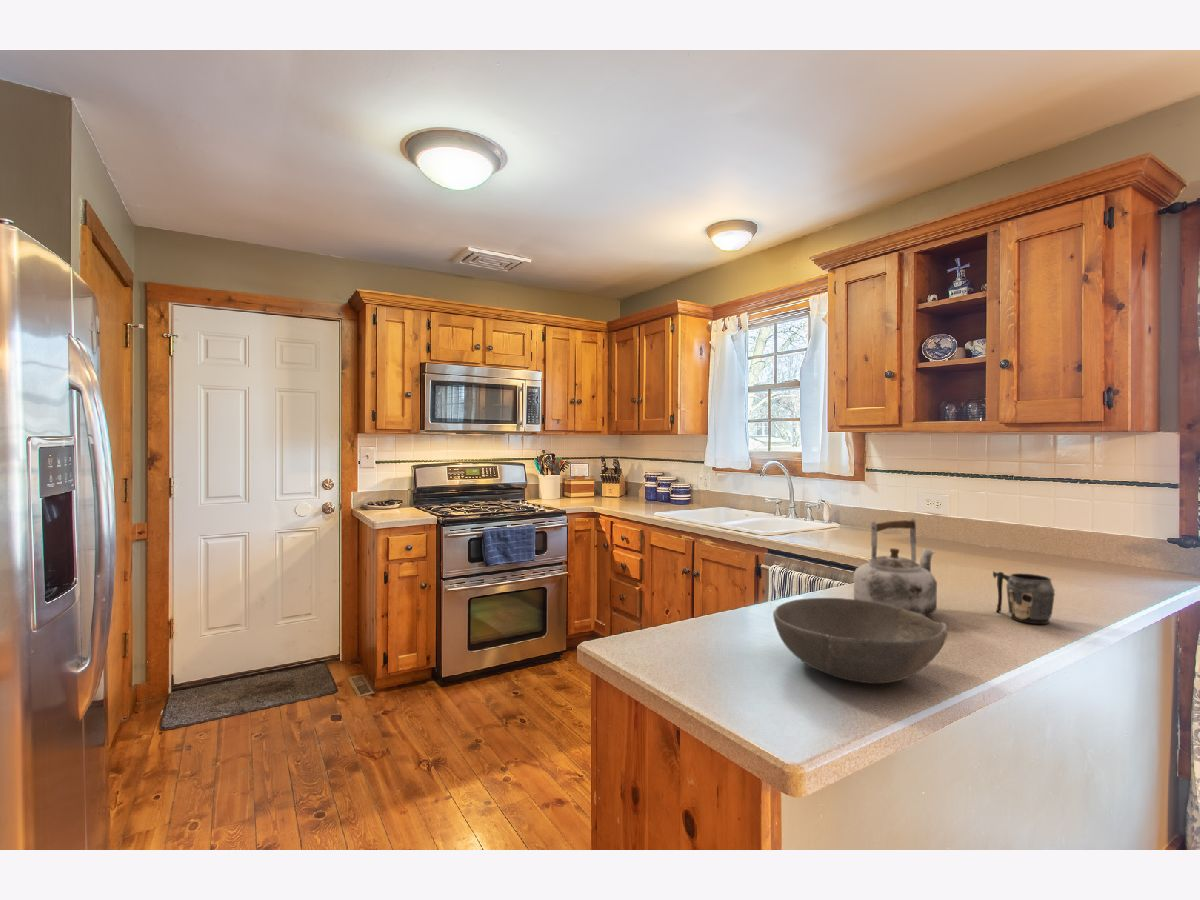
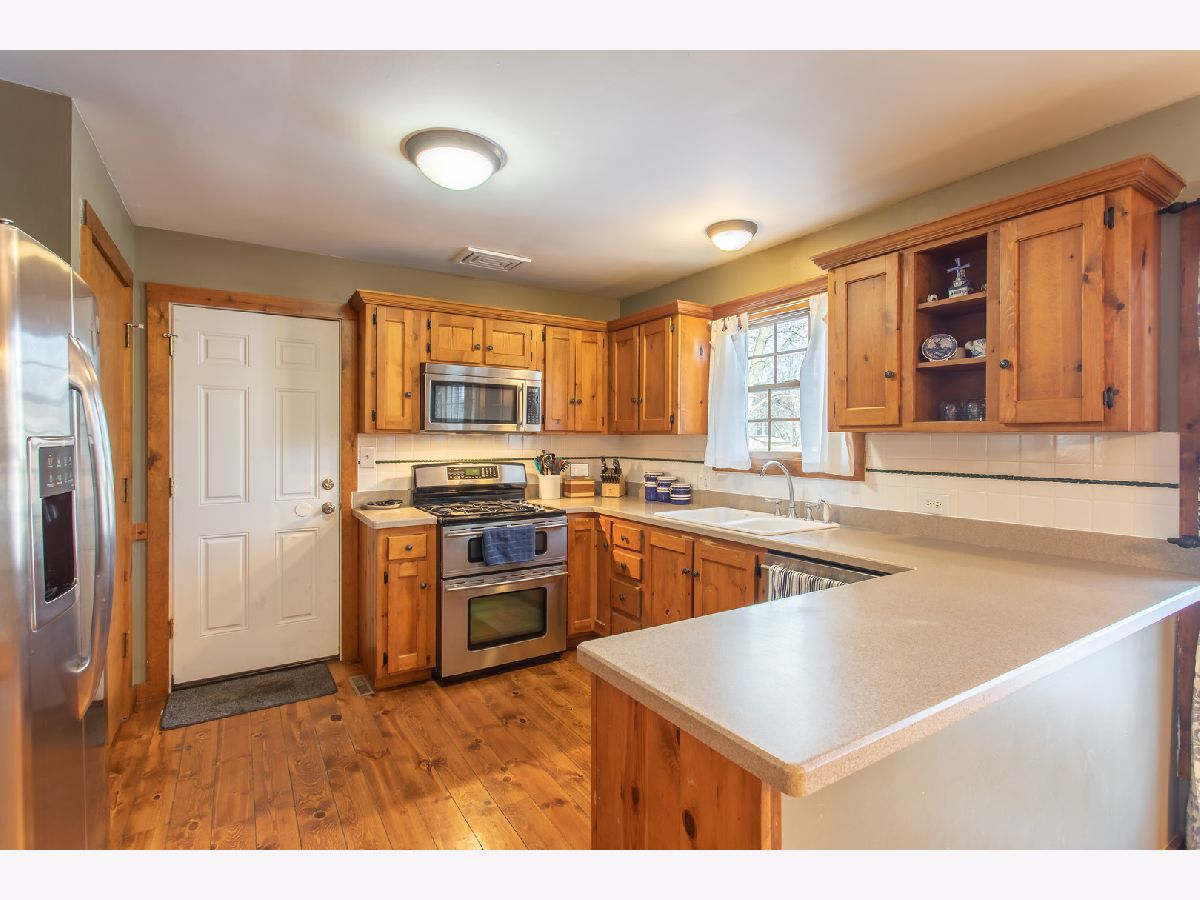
- mug (1020, 596)
- kettle (900, 564)
- bowl (855, 642)
